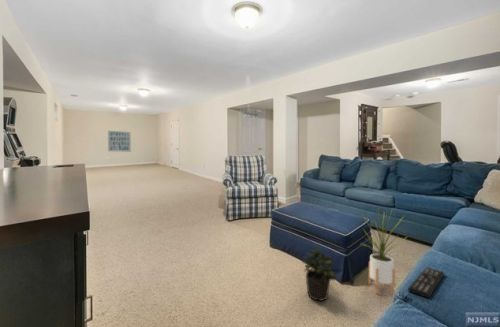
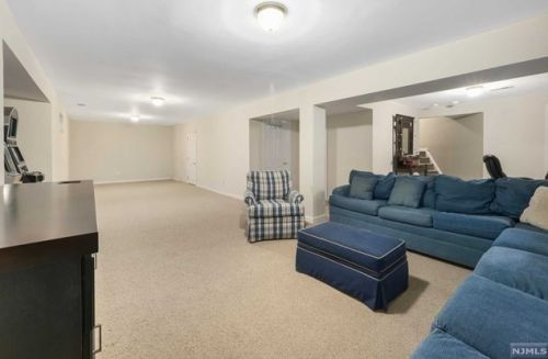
- wall art (119, 141)
- potted plant (318, 271)
- house plant (380, 247)
- remote control (427, 280)
